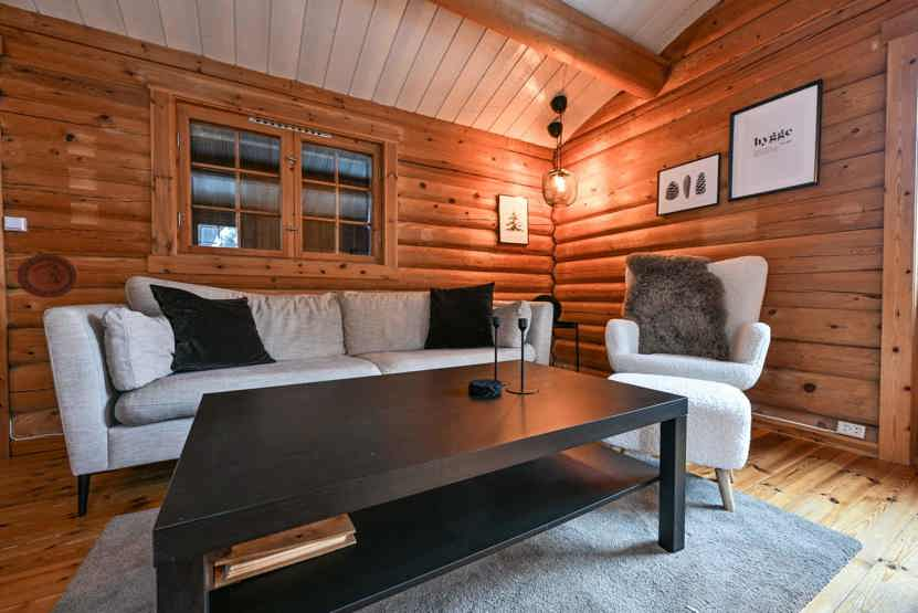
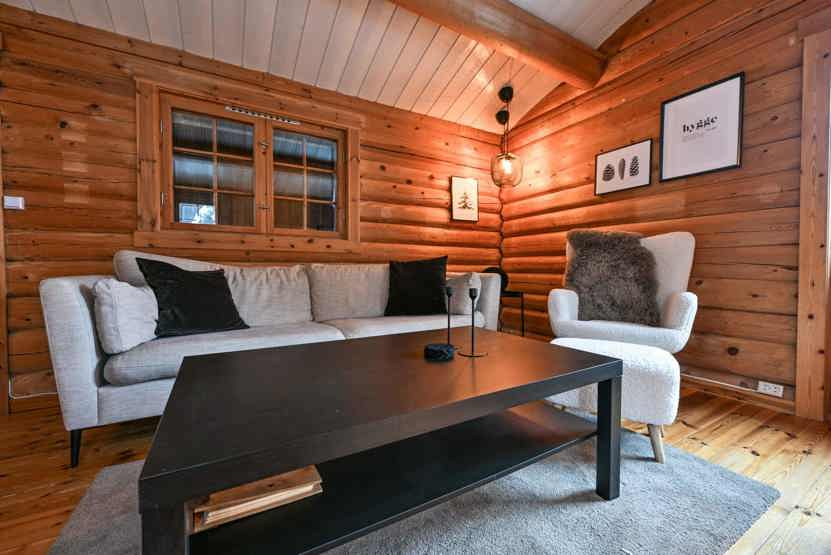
- decorative plate (49, 275)
